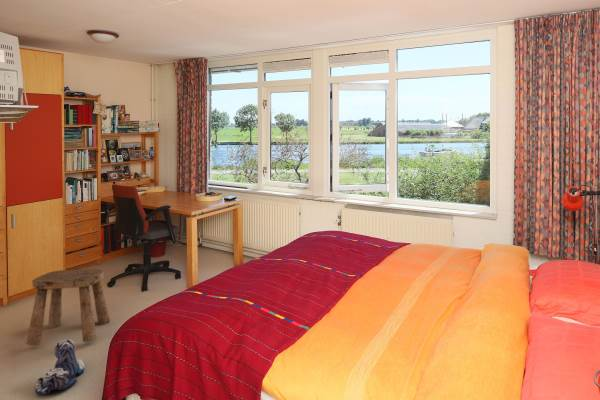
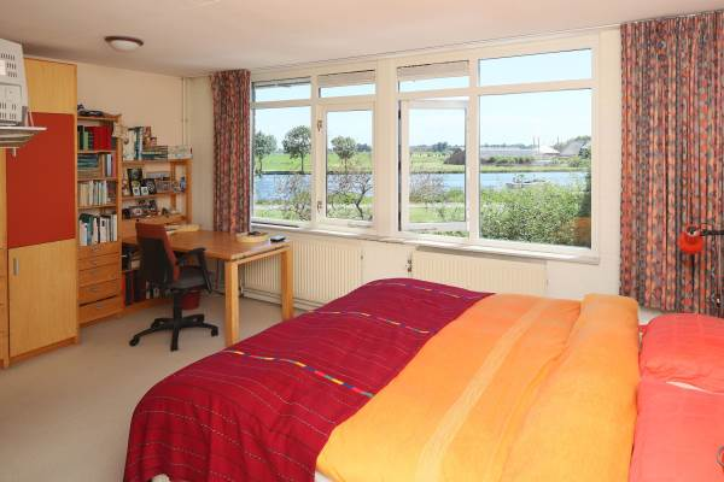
- plush toy (60, 360)
- stool (61, 304)
